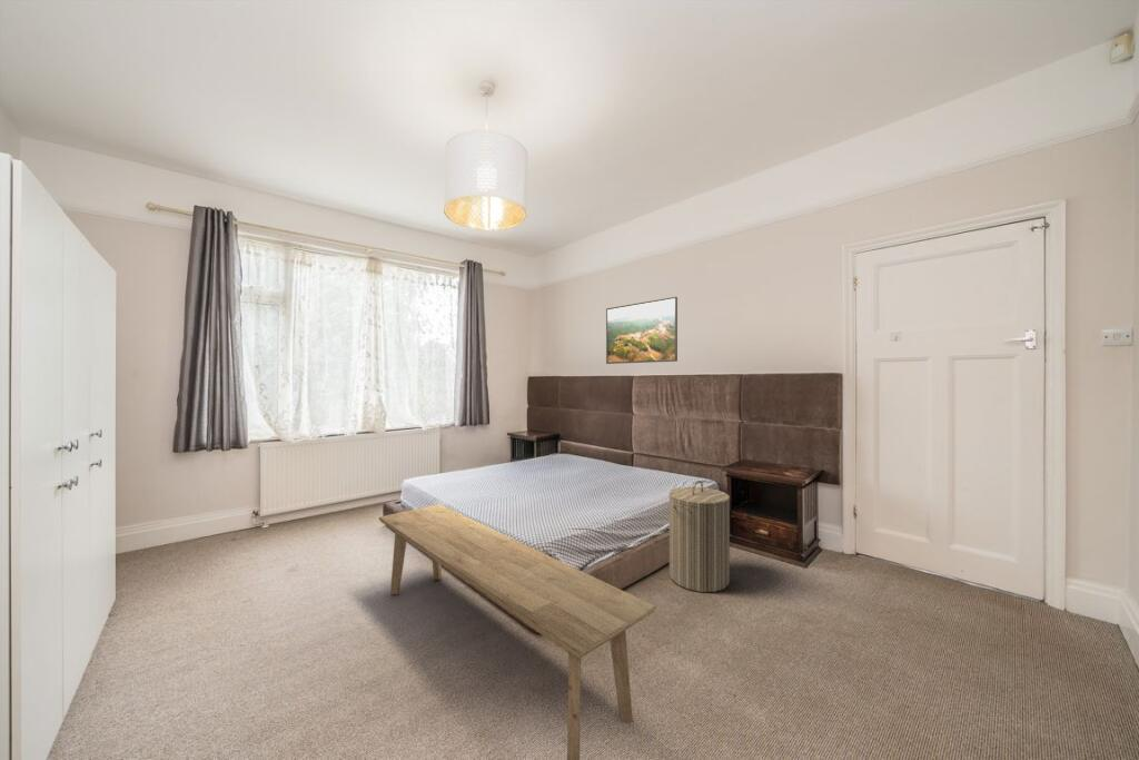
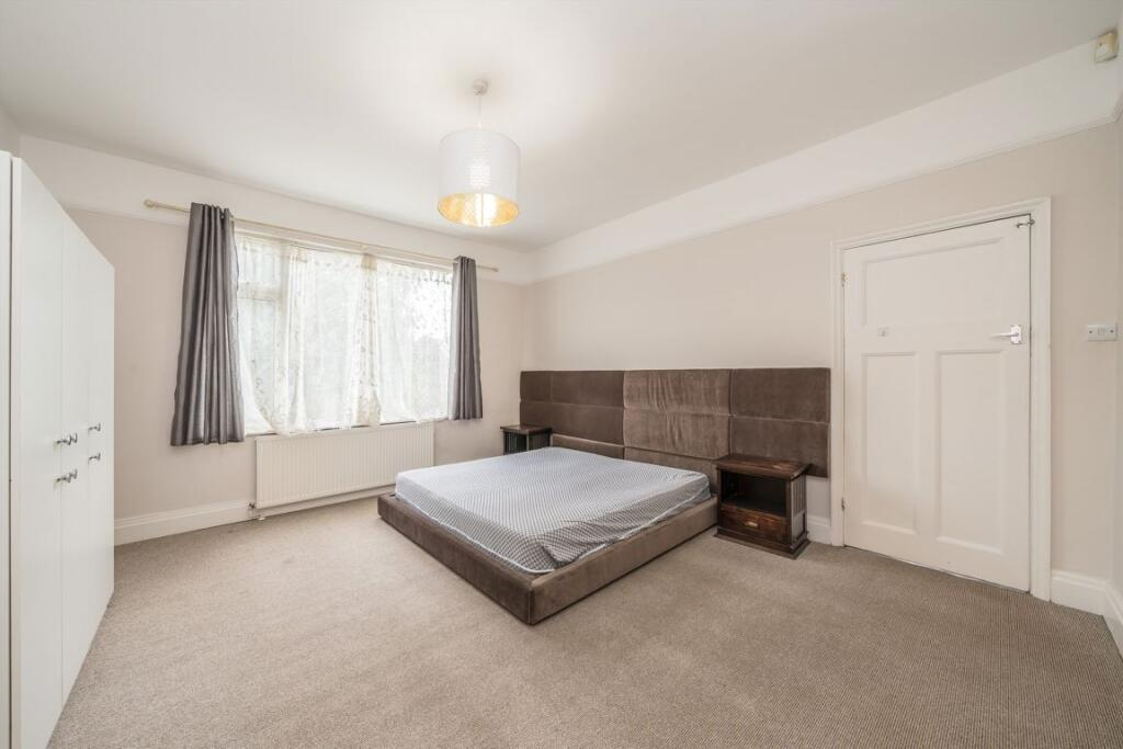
- laundry hamper (699, 529)
- bench (484, 594)
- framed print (638, 333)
